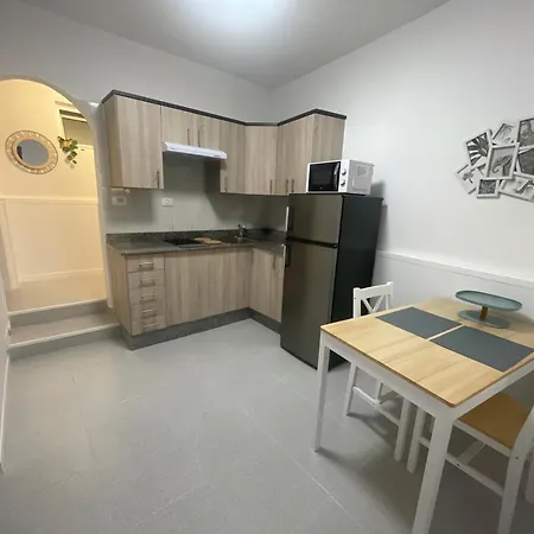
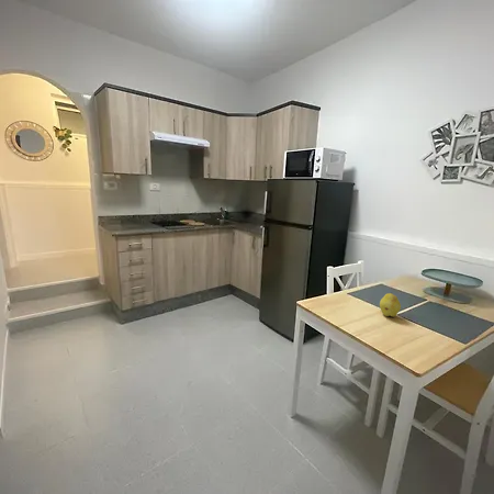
+ fruit (390, 304)
